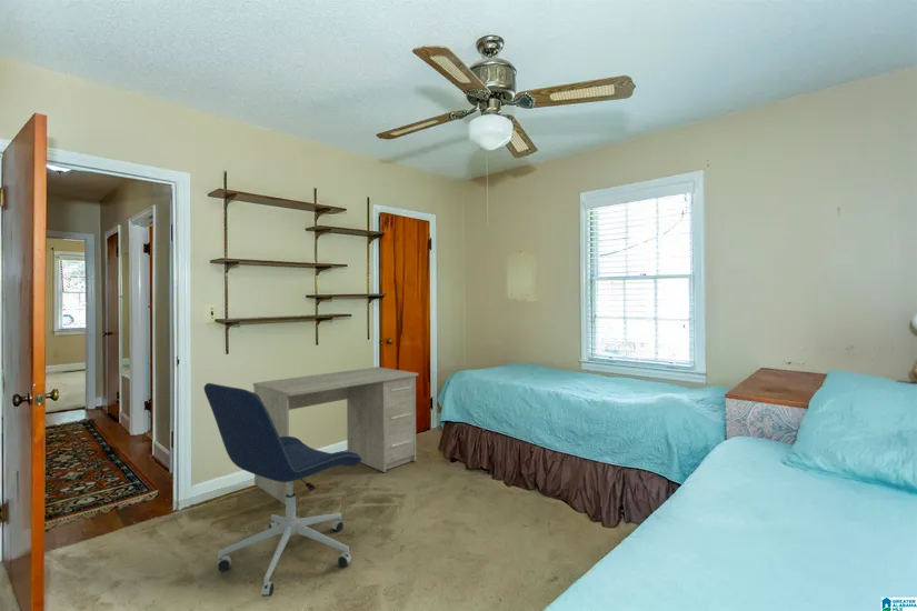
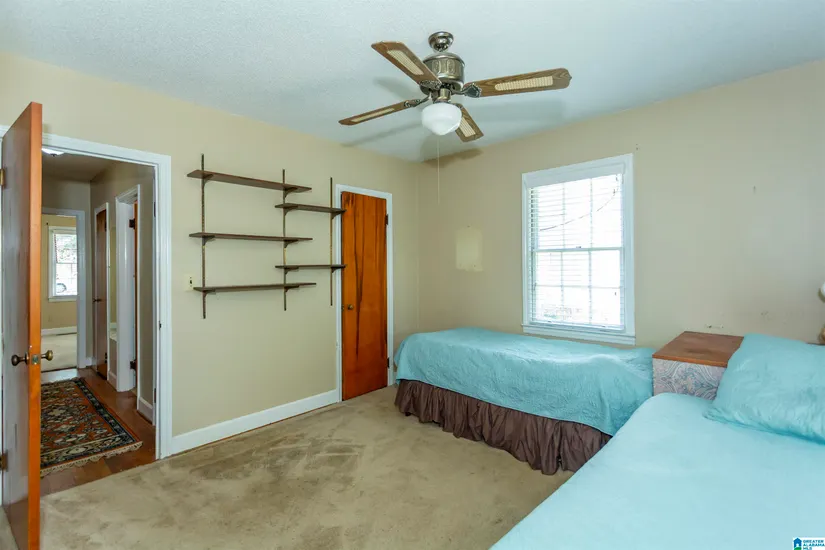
- office chair (288, 465)
- desk (347, 424)
